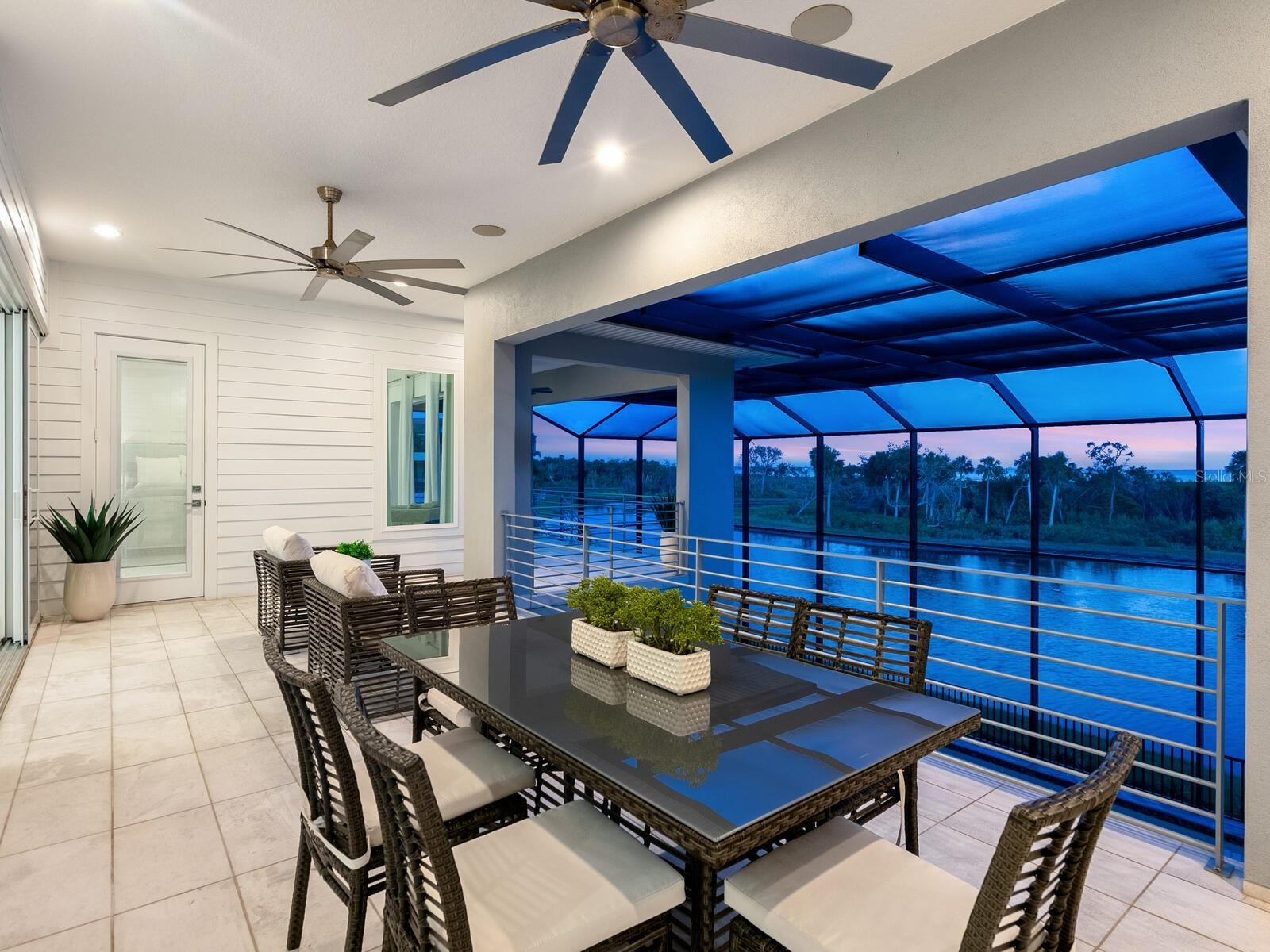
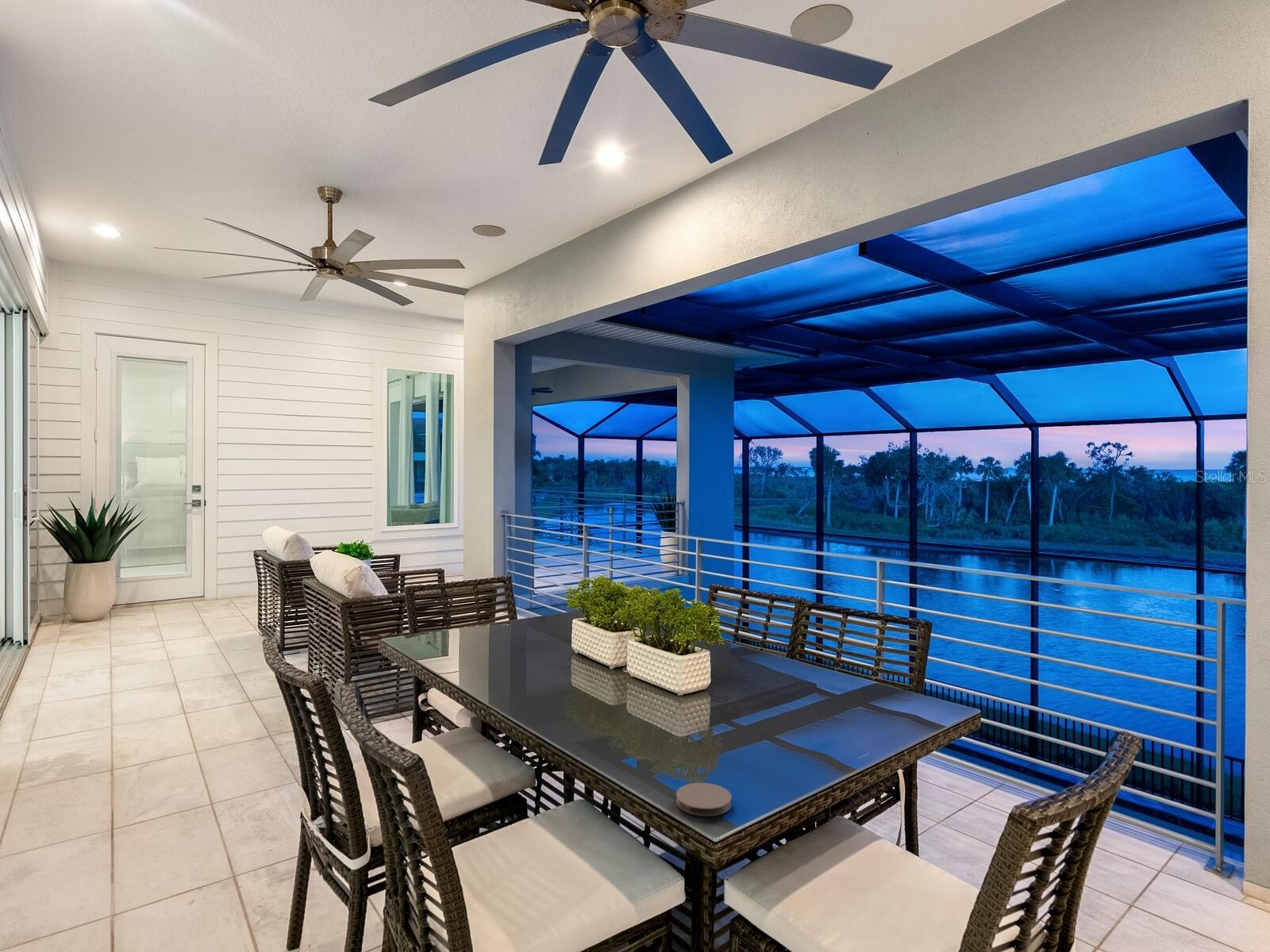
+ coaster (703, 799)
